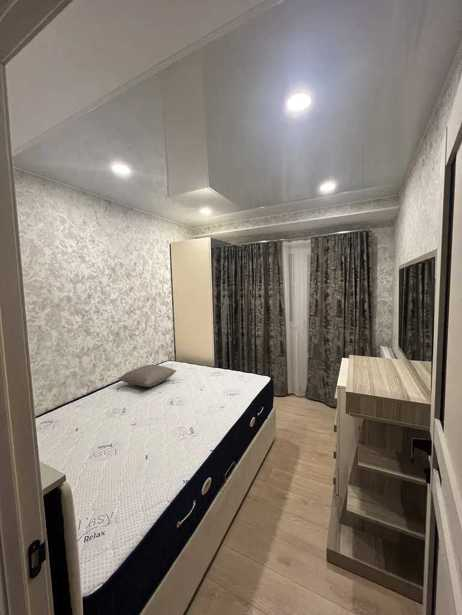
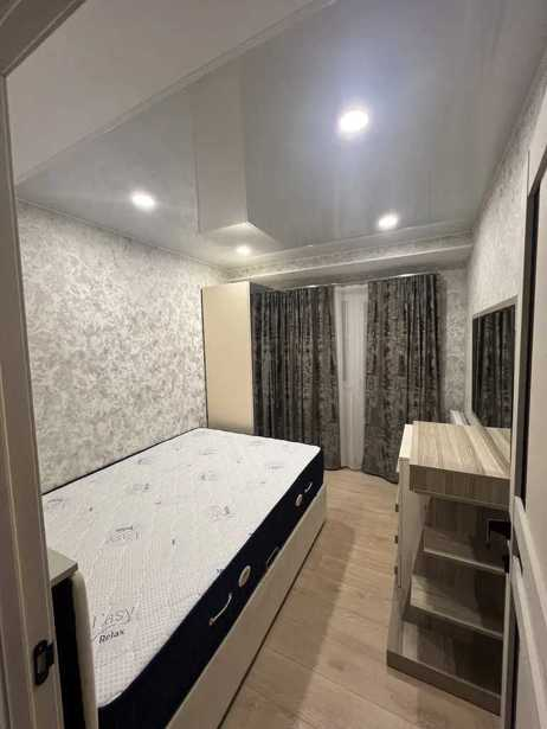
- pillow (148, 375)
